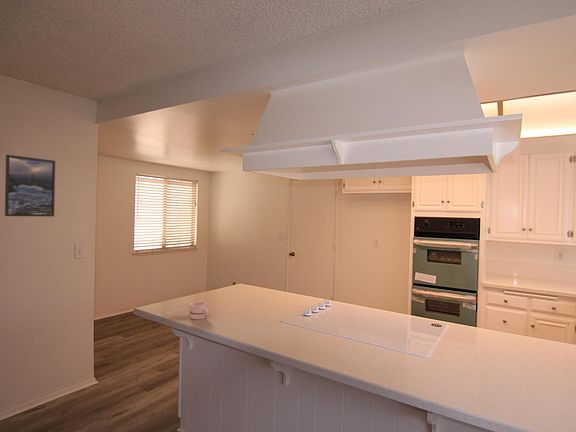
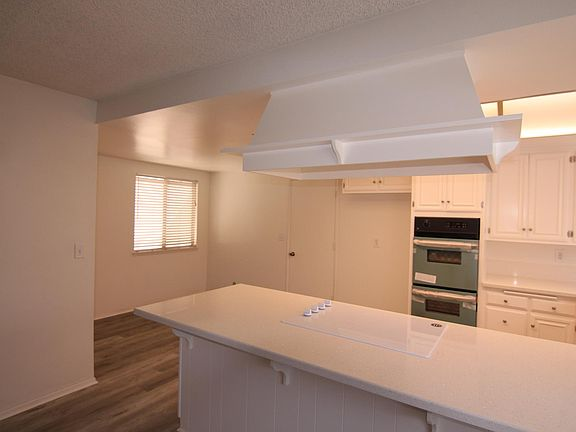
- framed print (31, 187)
- mug (199, 310)
